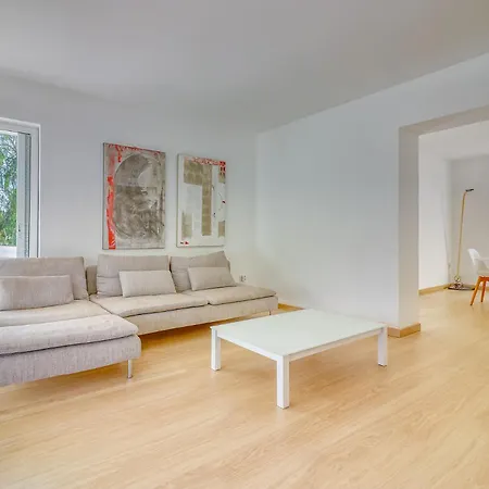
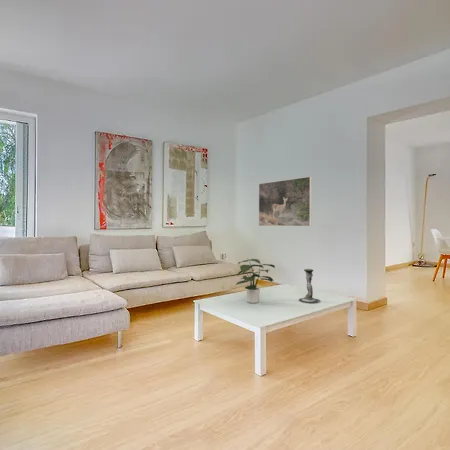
+ potted plant (253, 279)
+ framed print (283, 203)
+ candle holder (309, 284)
